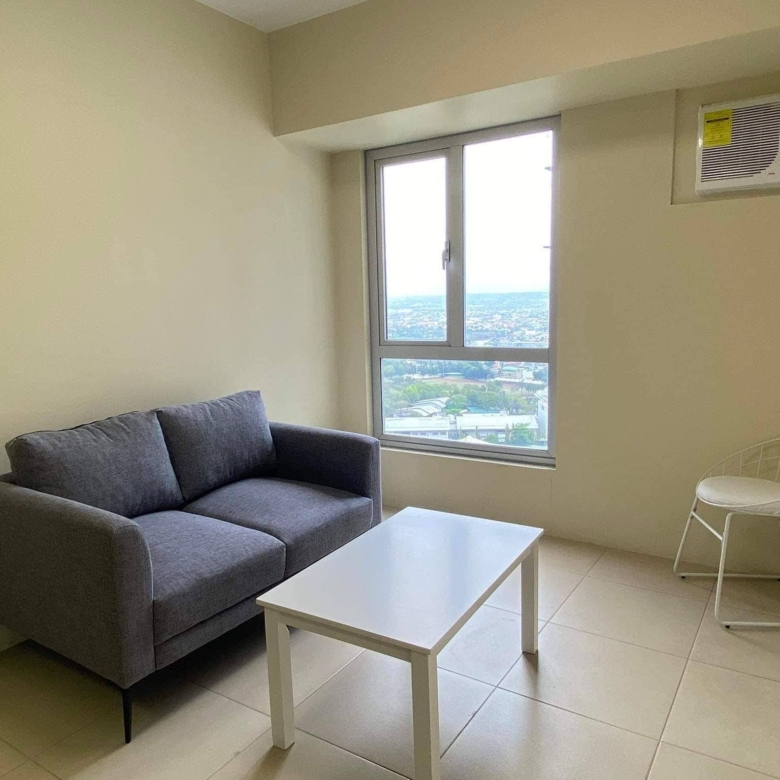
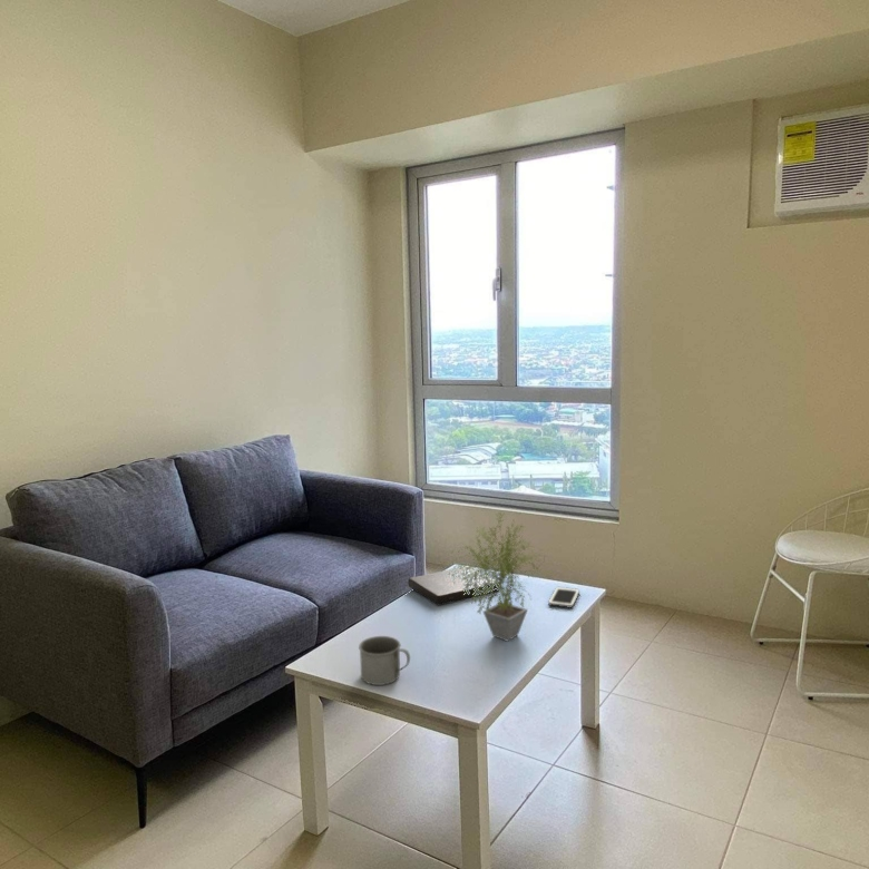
+ potted plant (496, 577)
+ cell phone (564, 597)
+ book (453, 584)
+ mug (383, 660)
